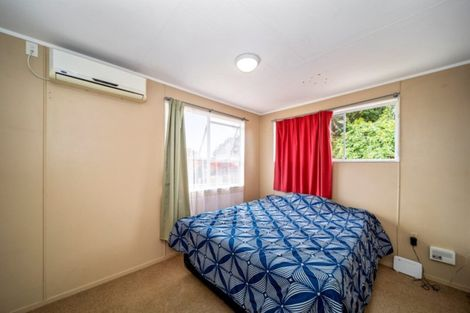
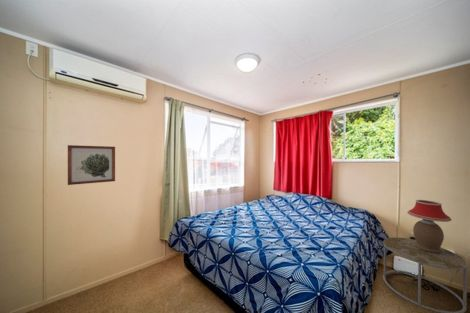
+ table lamp (427, 225)
+ wall art (92, 164)
+ side table (420, 270)
